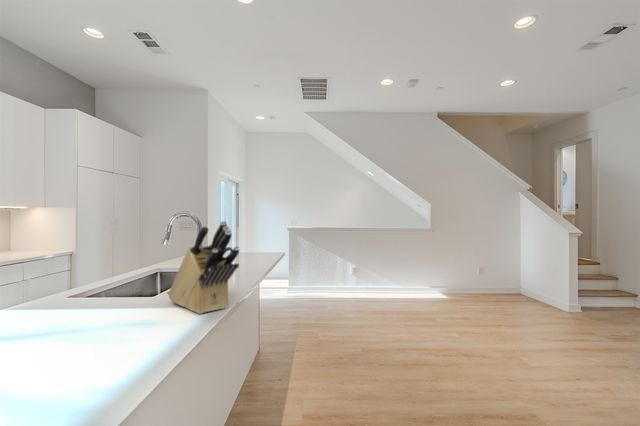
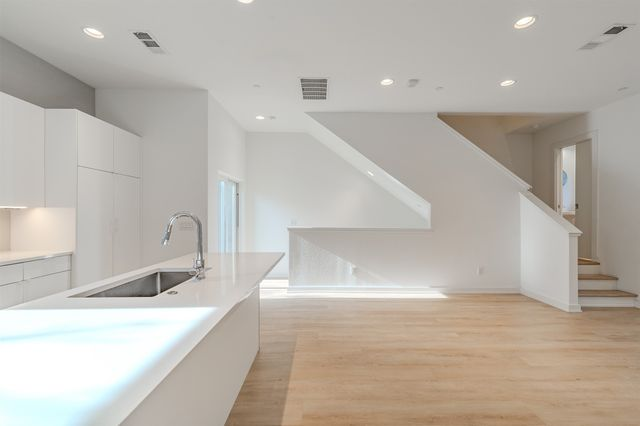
- knife block (202, 263)
